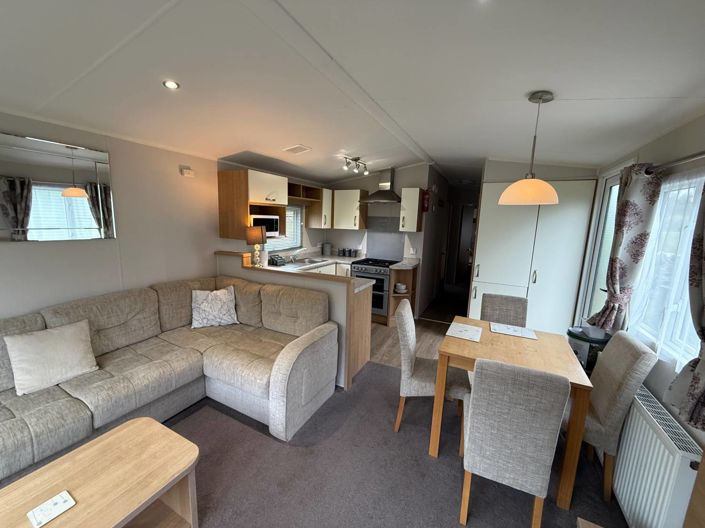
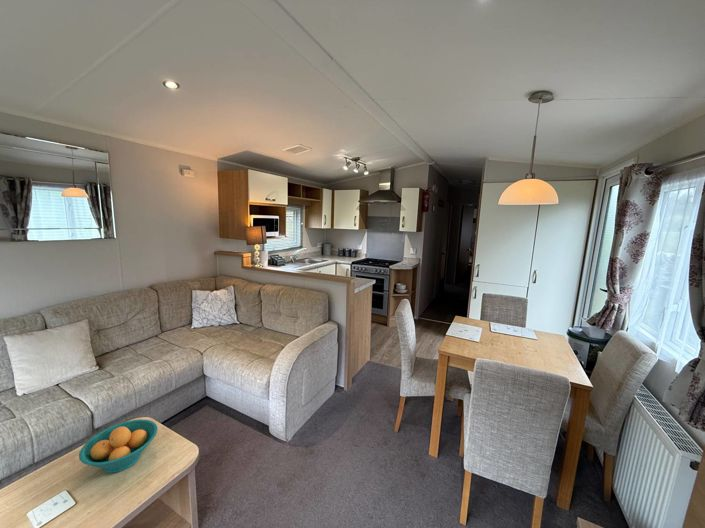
+ fruit bowl (121, 445)
